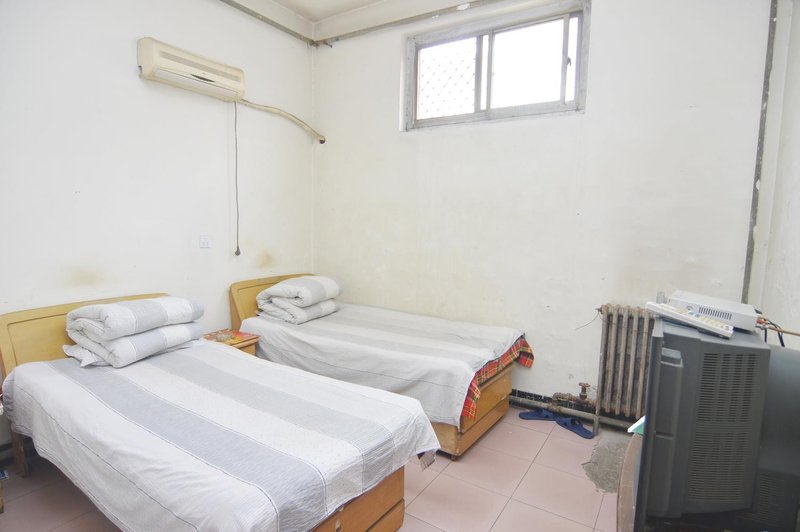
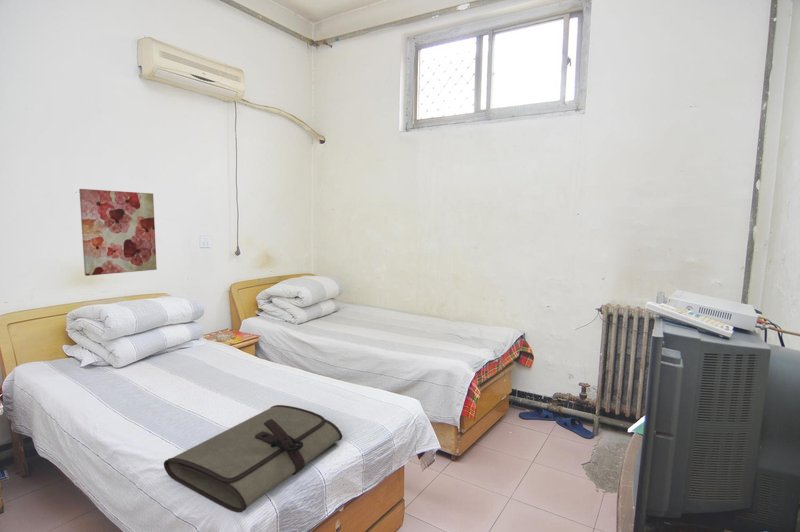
+ tool roll (260, 438)
+ wall art (120, 232)
